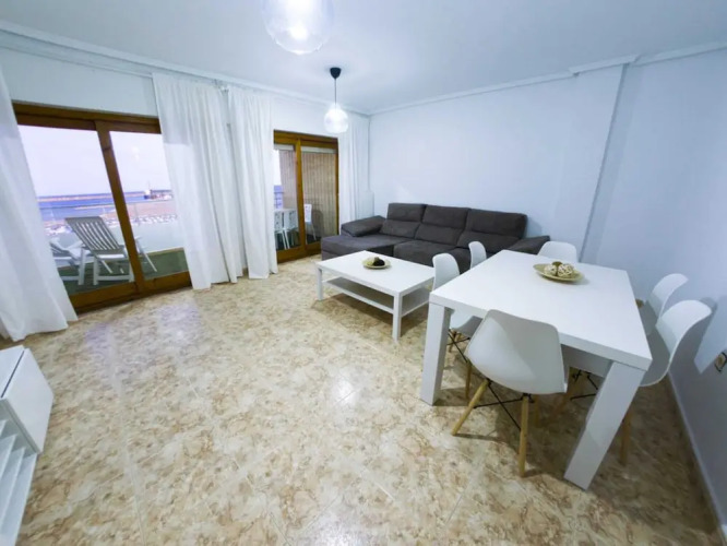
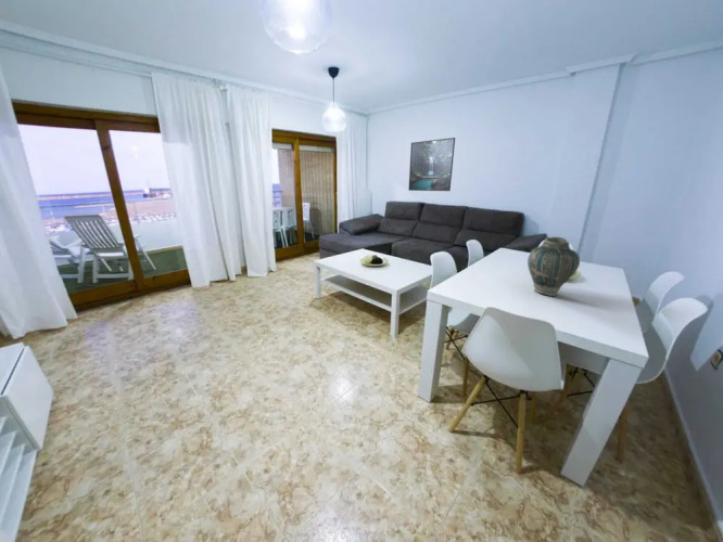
+ vase (550, 266)
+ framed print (430, 166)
